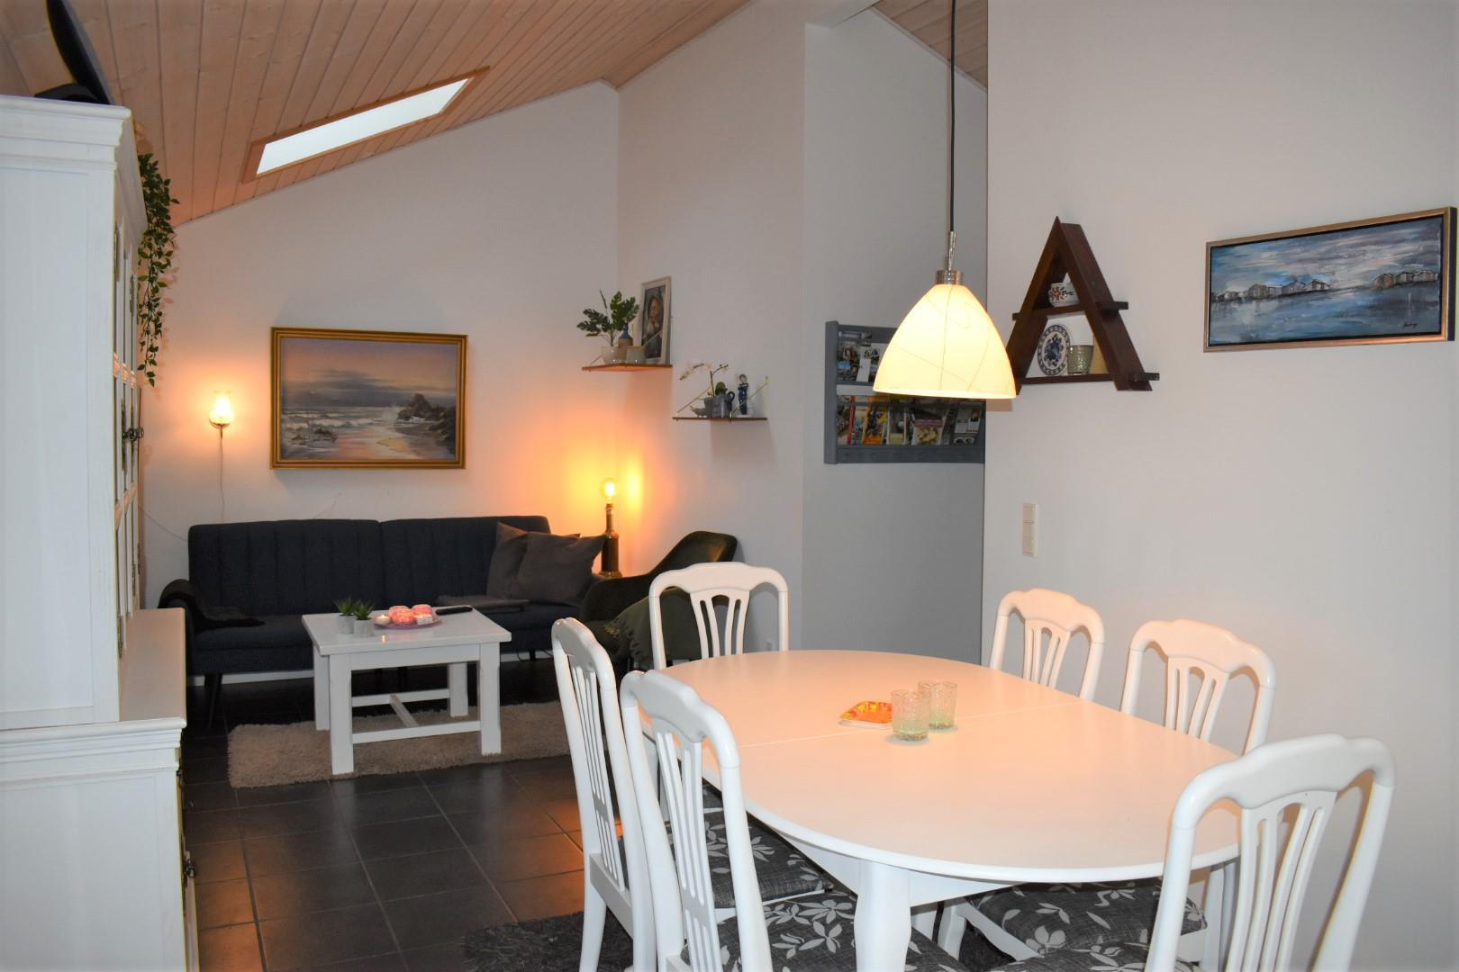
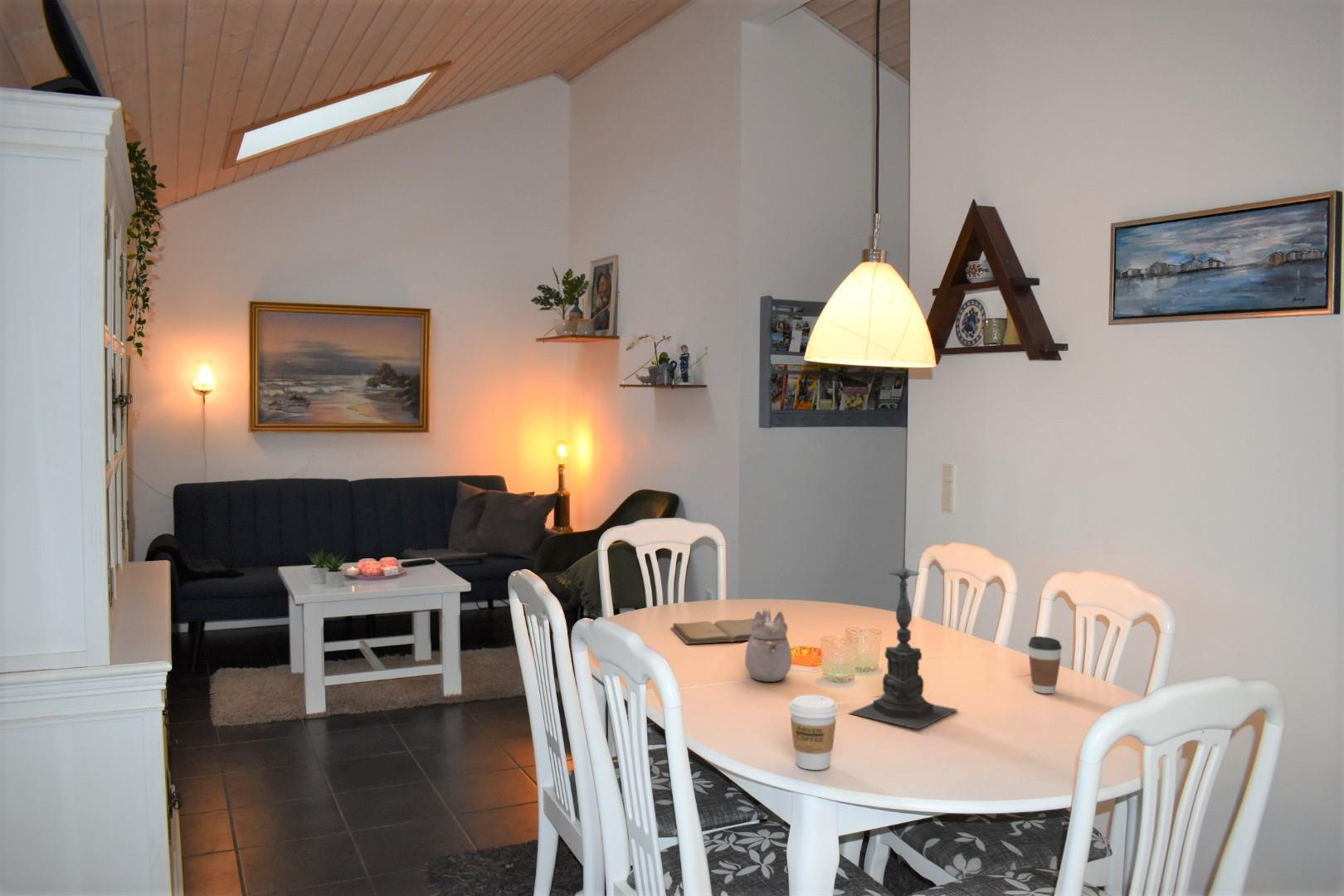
+ coffee cup (1045, 665)
+ teapot (767, 644)
+ candle holder (904, 630)
+ coffee cup (812, 731)
+ book (722, 630)
